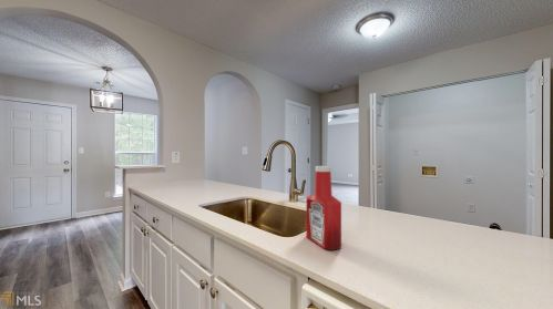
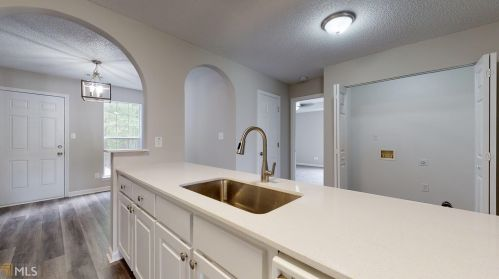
- soap bottle (322, 204)
